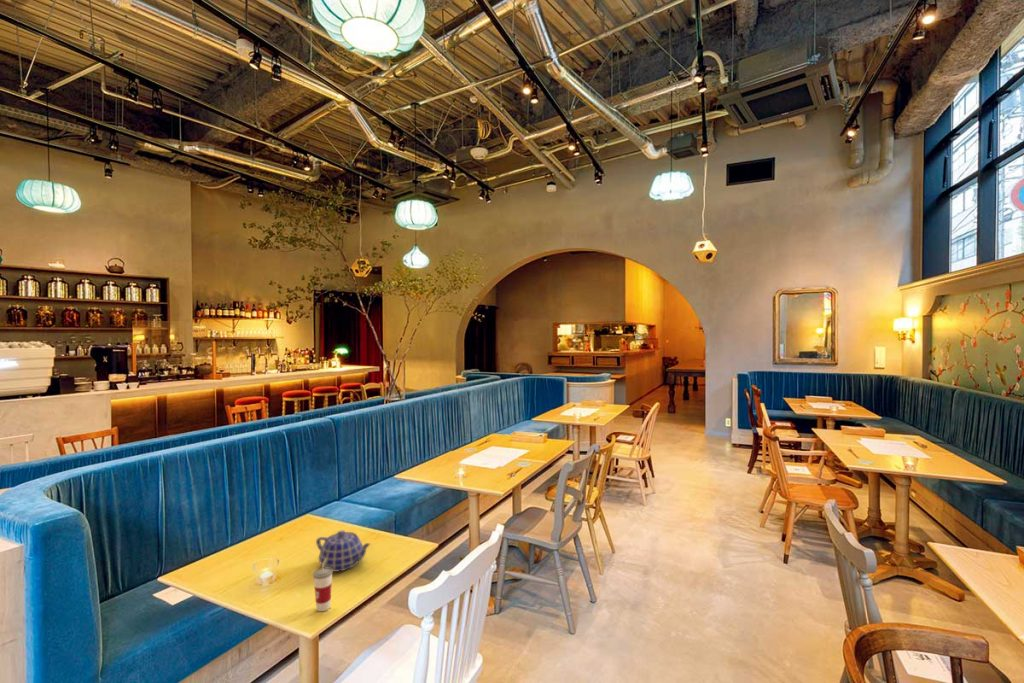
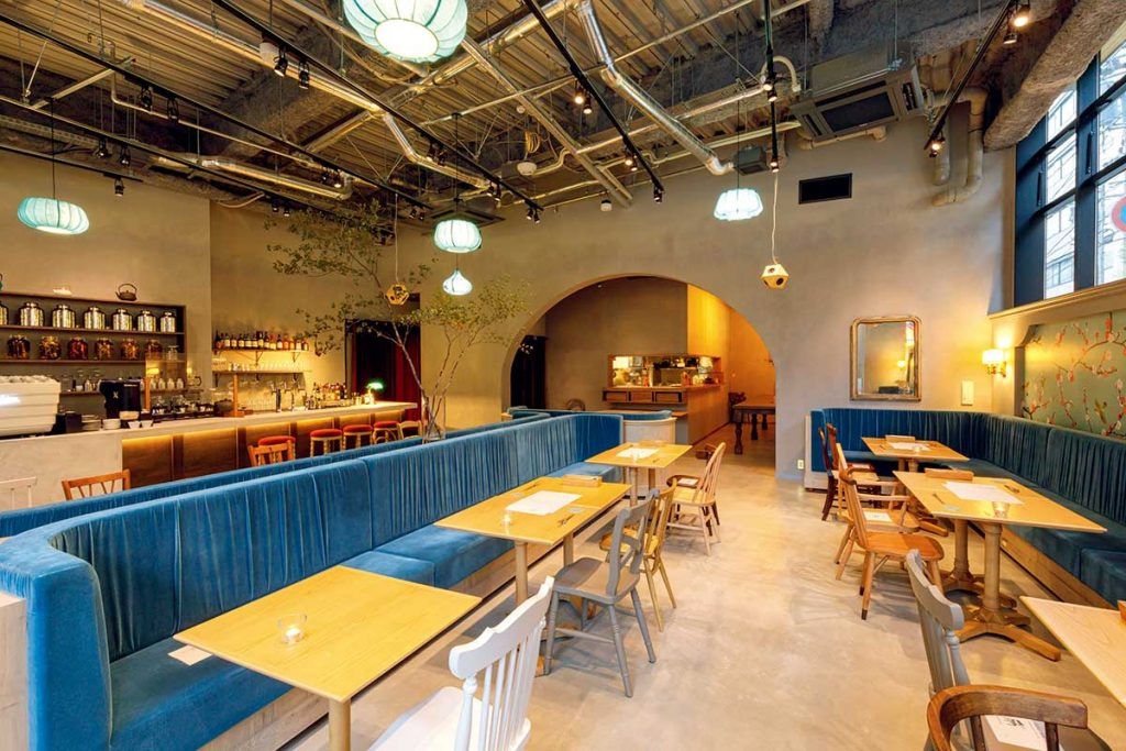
- teapot (343, 548)
- cup (323, 583)
